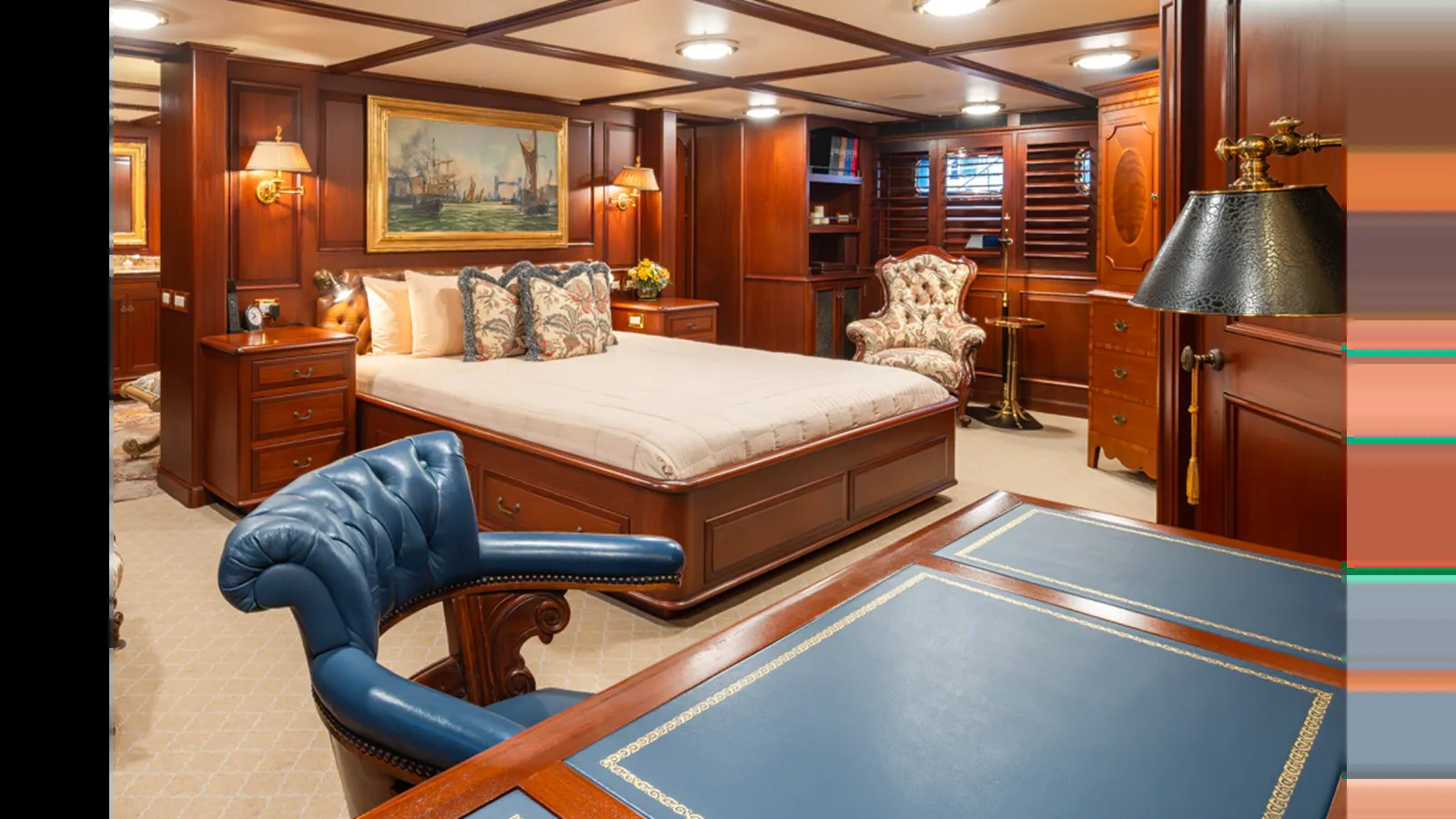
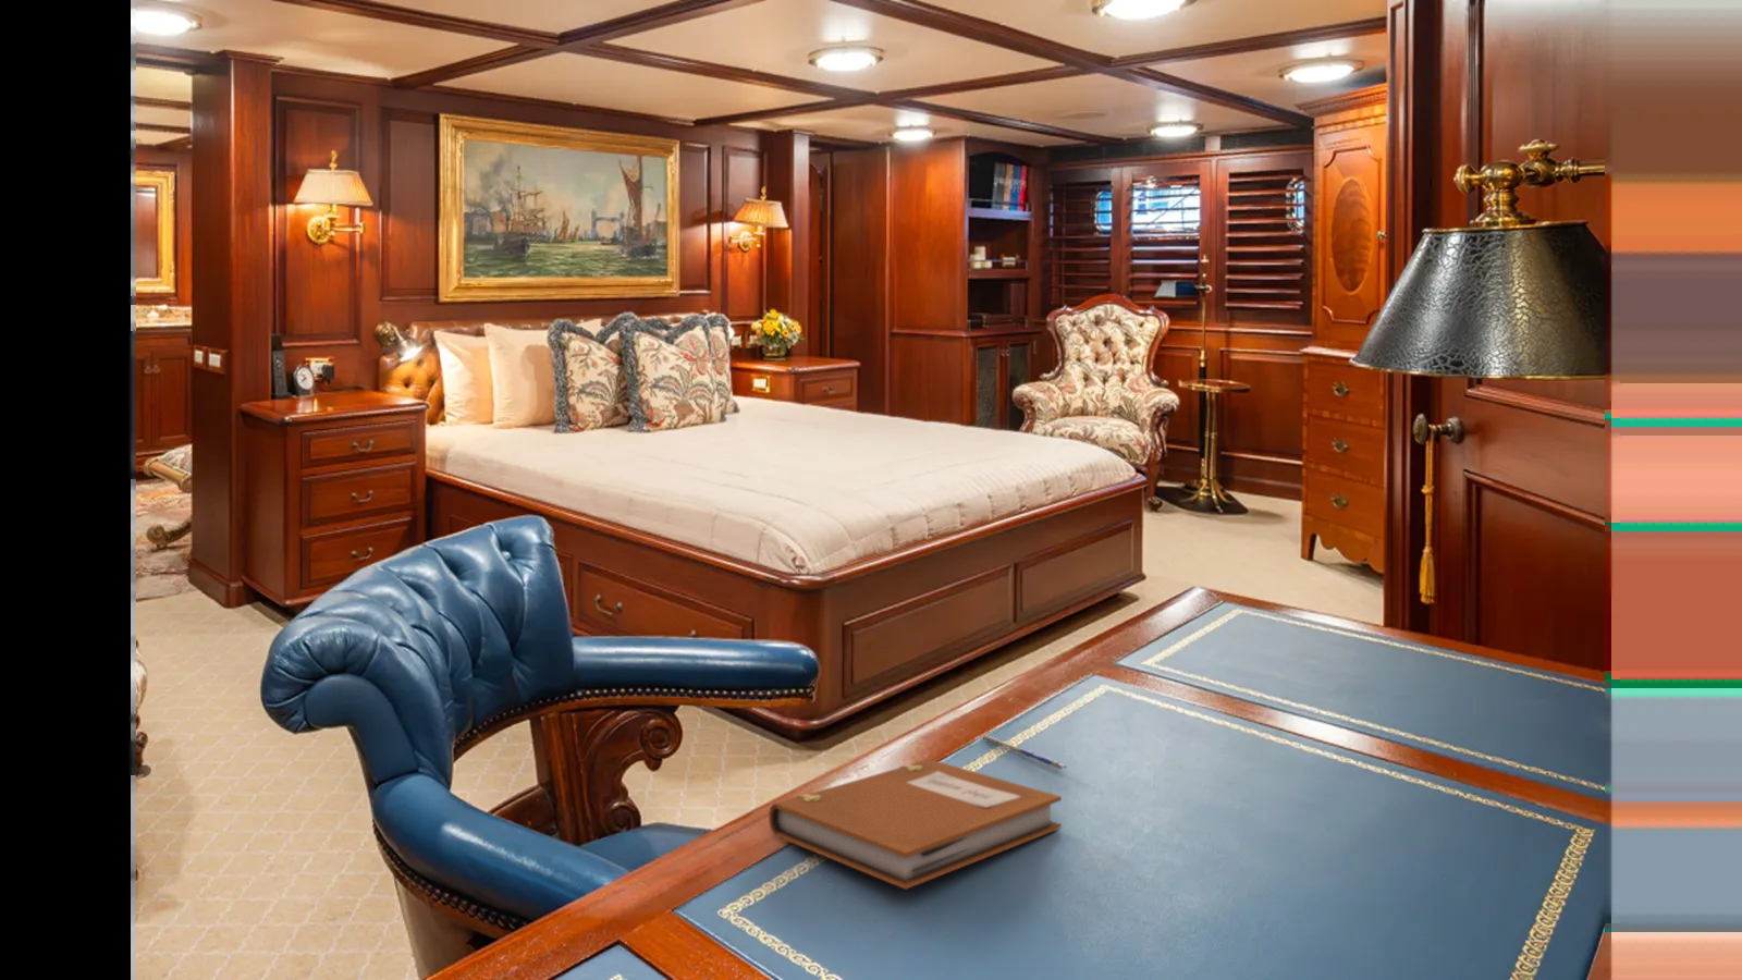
+ notebook (919, 814)
+ pen (1022, 750)
